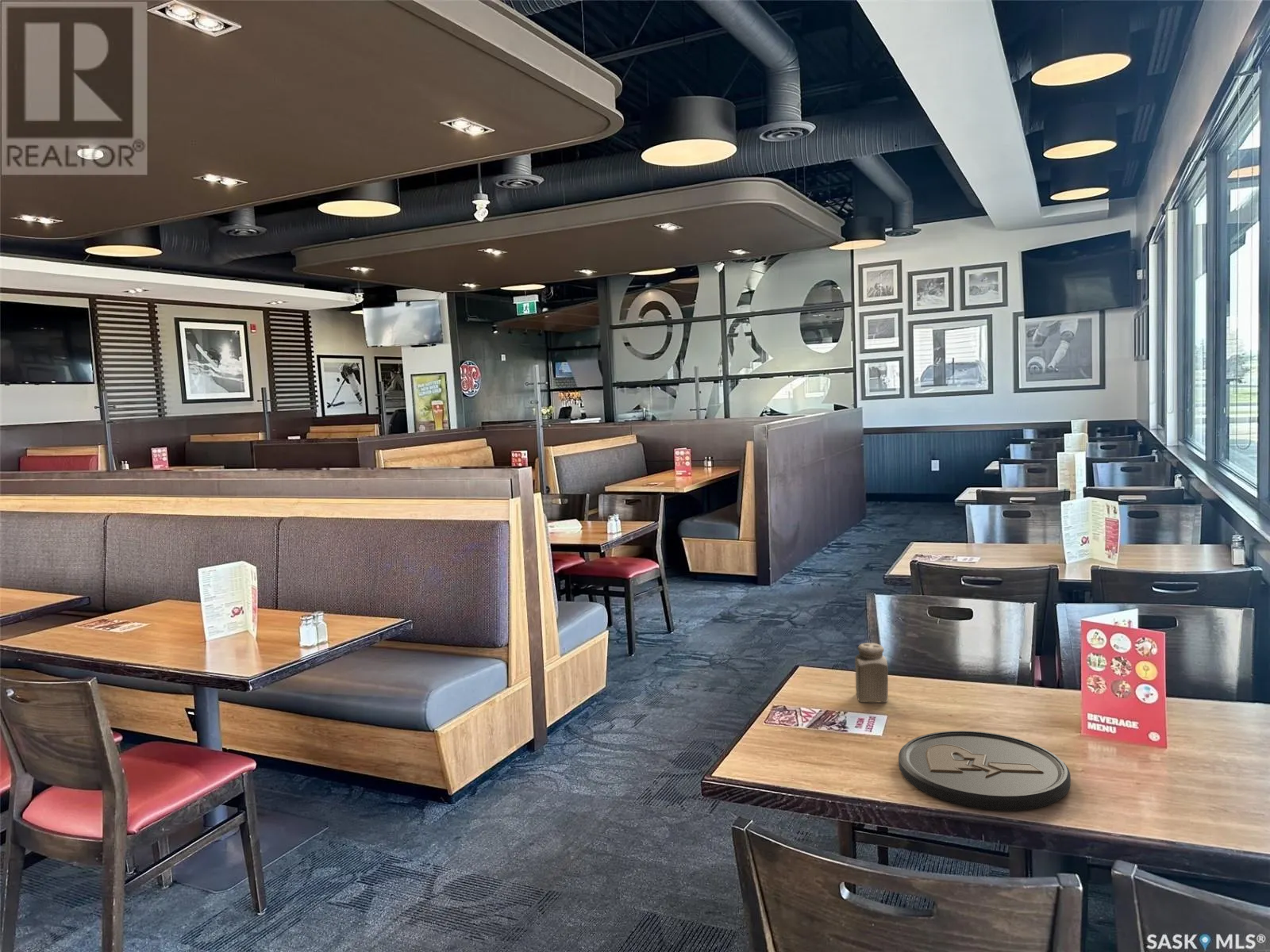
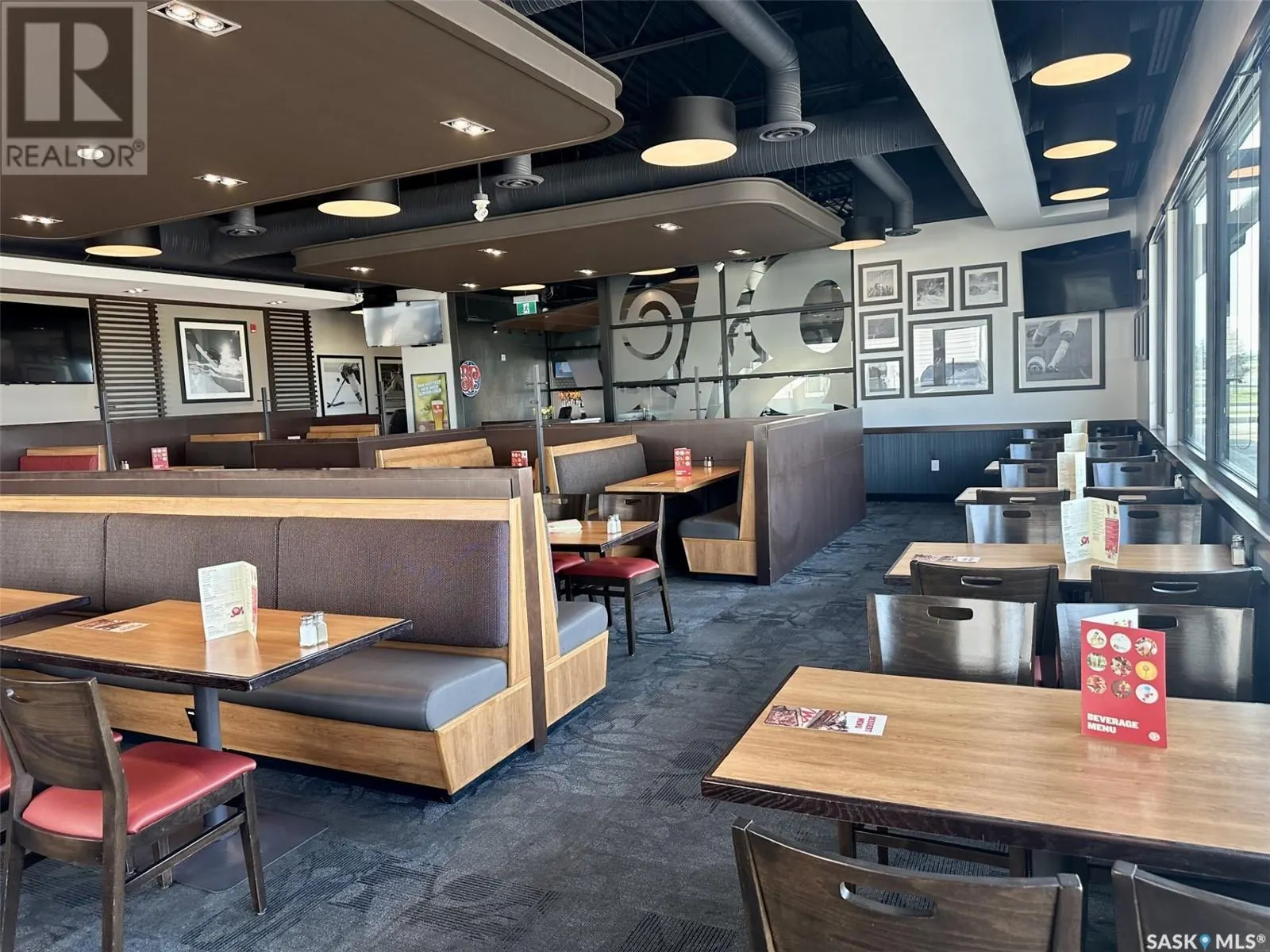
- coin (981, 766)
- salt shaker (871, 671)
